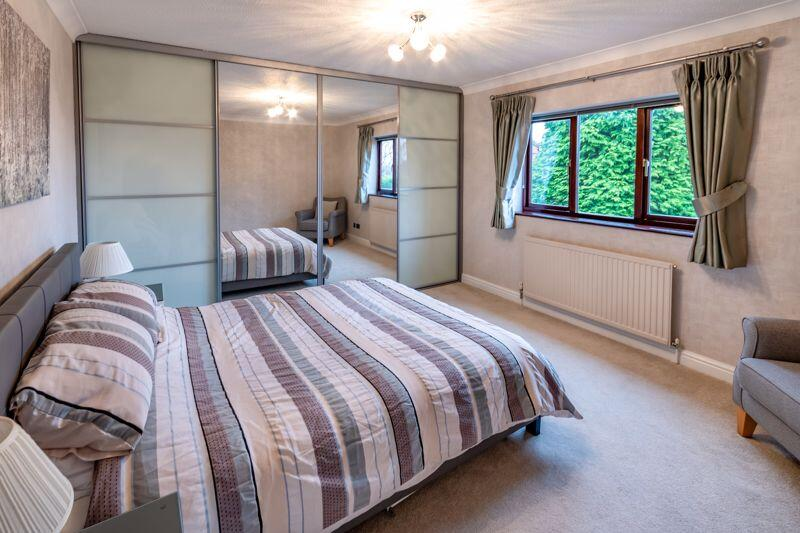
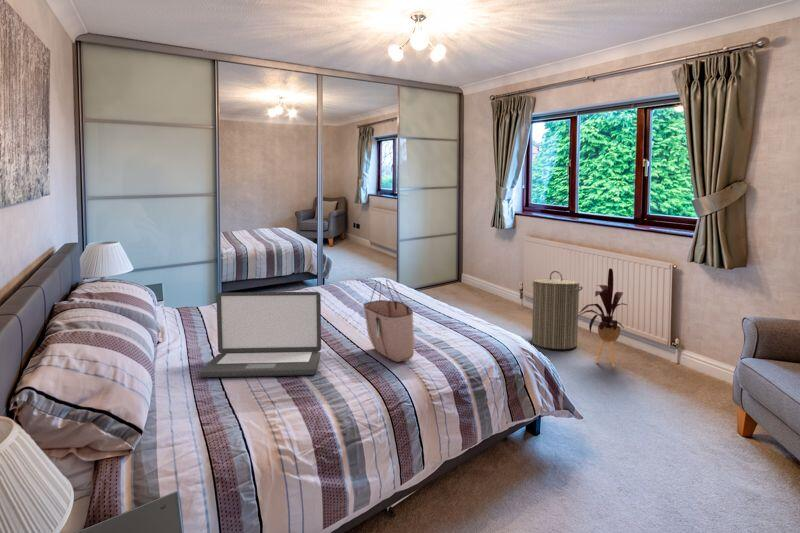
+ laptop (263, 331)
+ tote bag (389, 317)
+ house plant (603, 315)
+ laundry hamper (555, 307)
